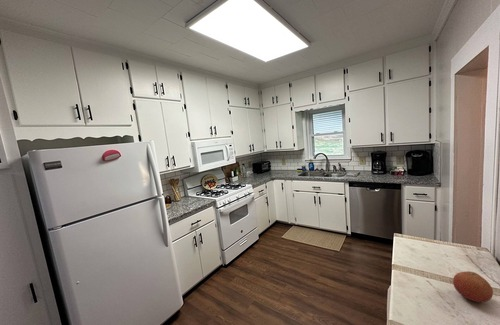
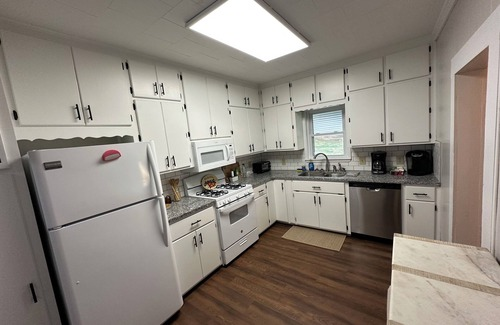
- fruit (471, 285)
